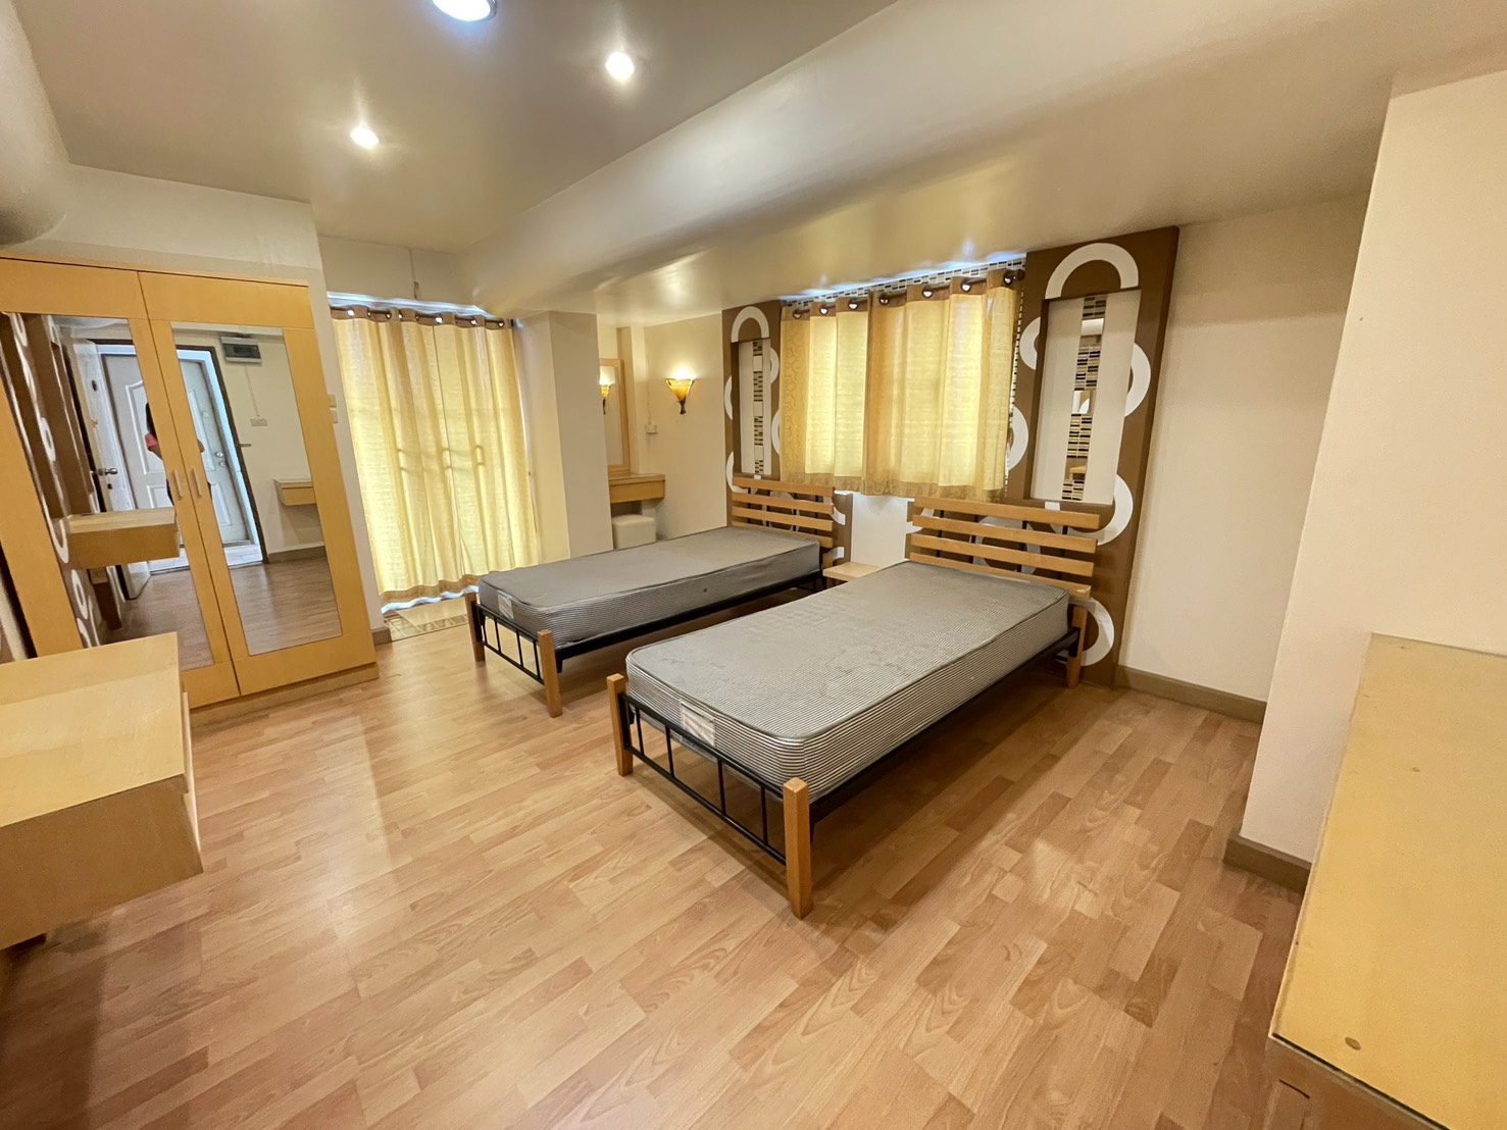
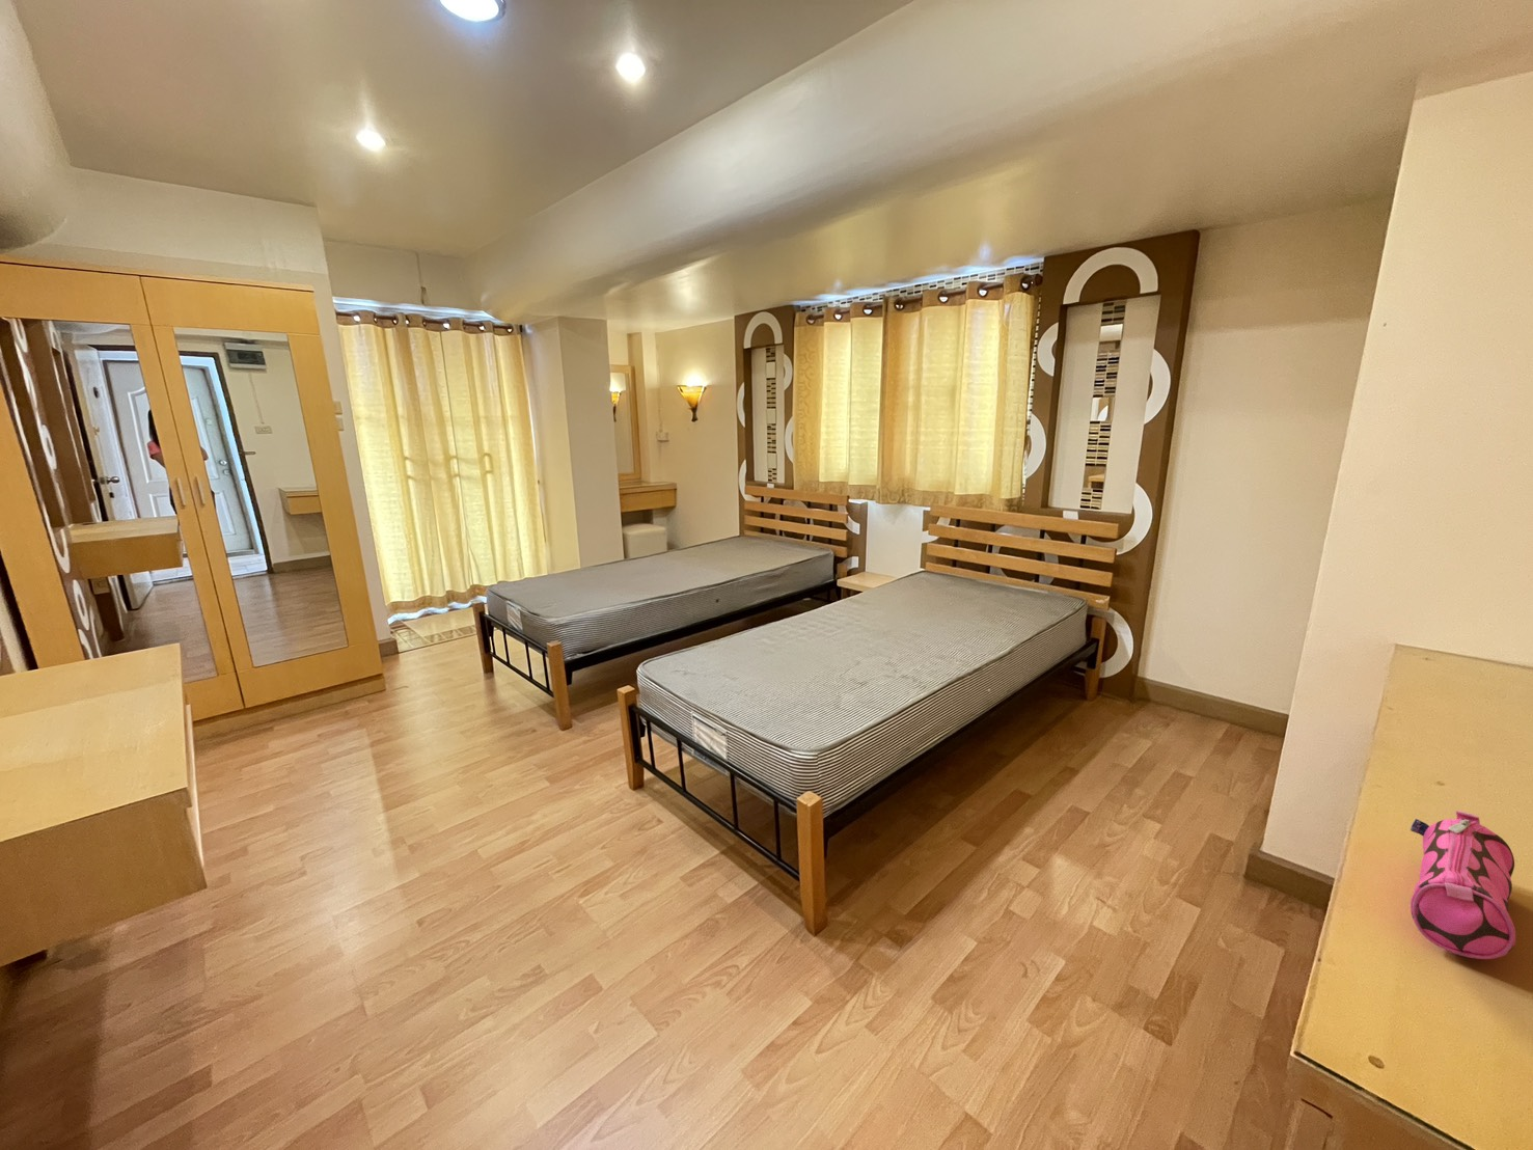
+ pencil case (1462, 879)
